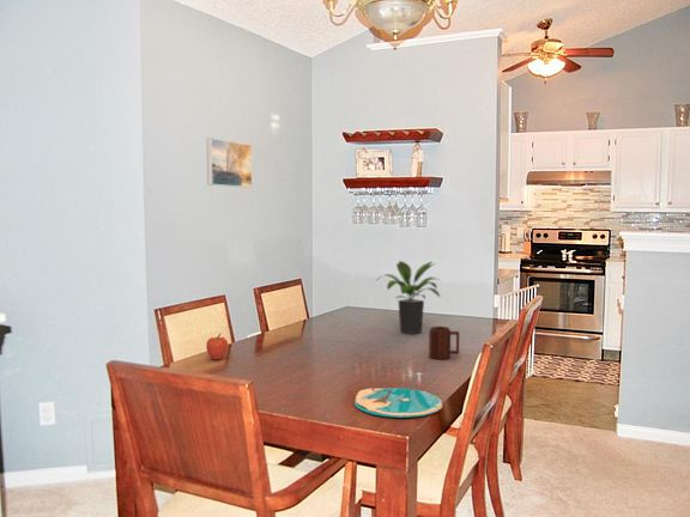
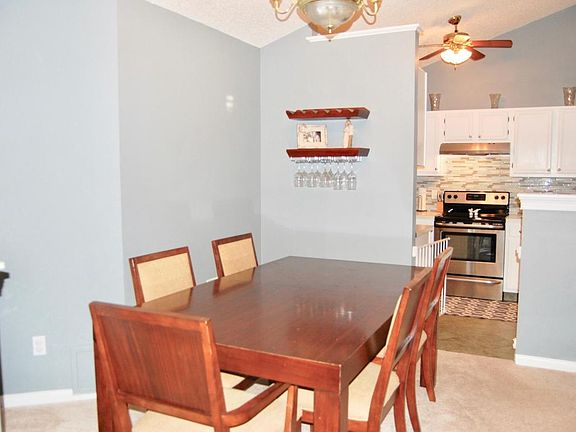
- potted plant (410, 296)
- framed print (230, 164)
- apple (217, 346)
- plate (398, 395)
- mug (443, 342)
